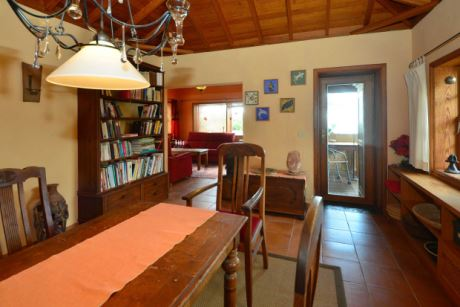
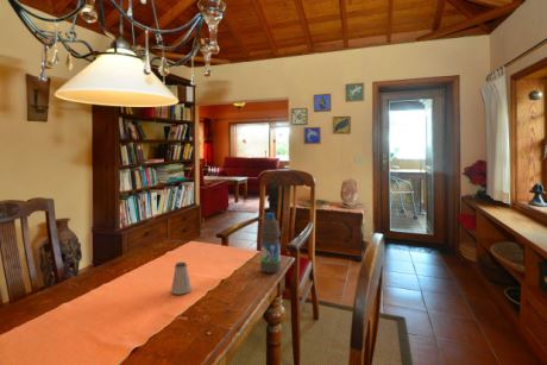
+ water bottle (270, 241)
+ saltshaker (181, 276)
